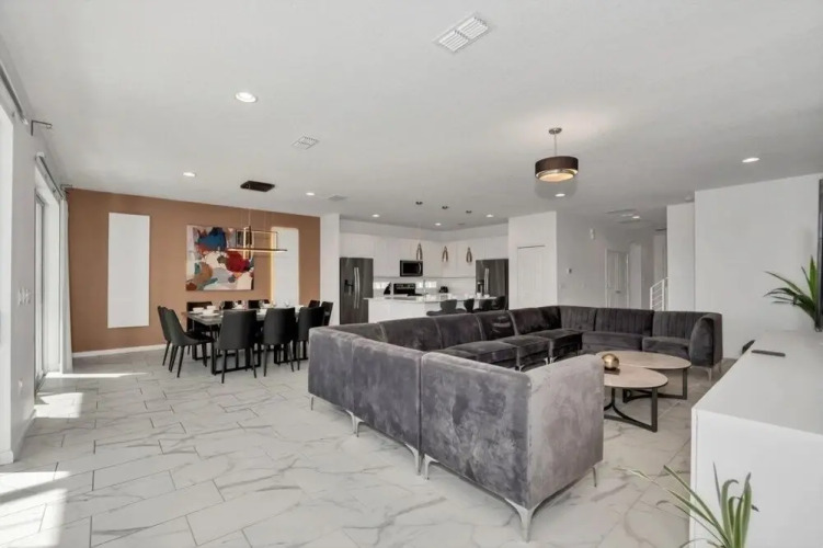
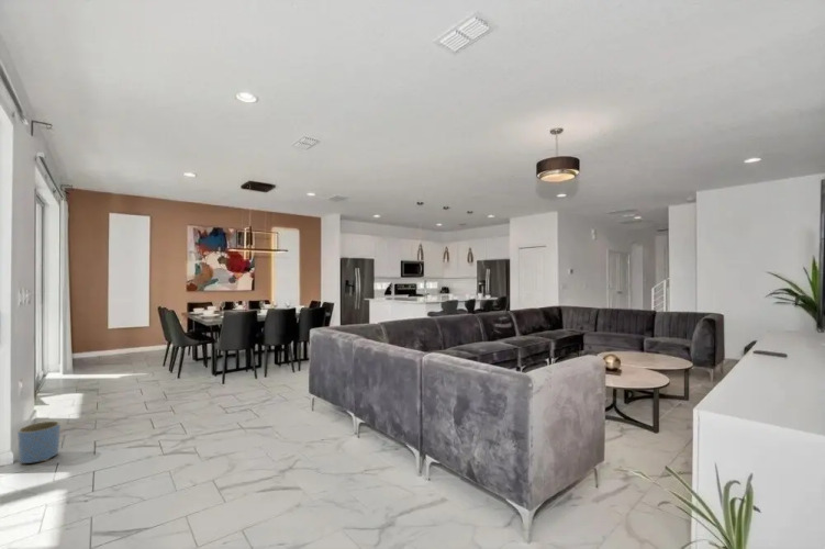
+ planter (40, 441)
